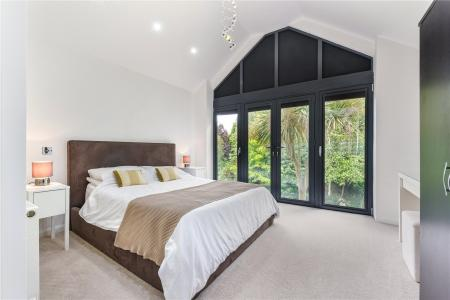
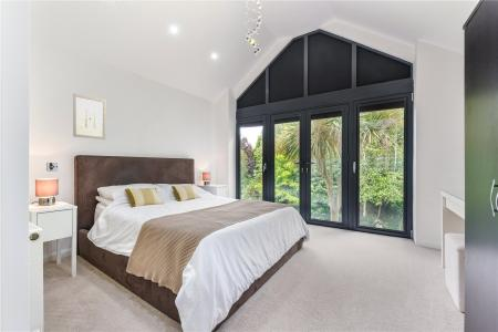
+ wall art (90, 117)
